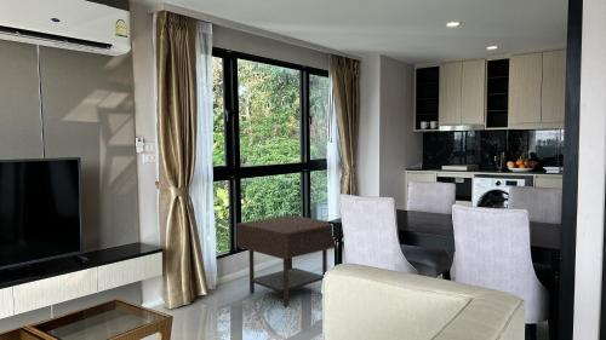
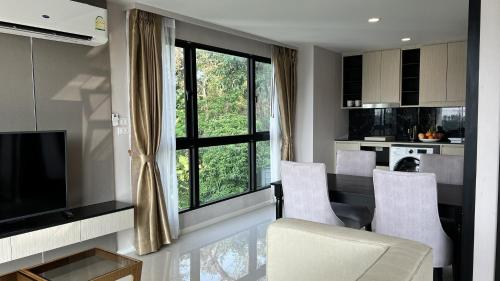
- side table (287, 258)
